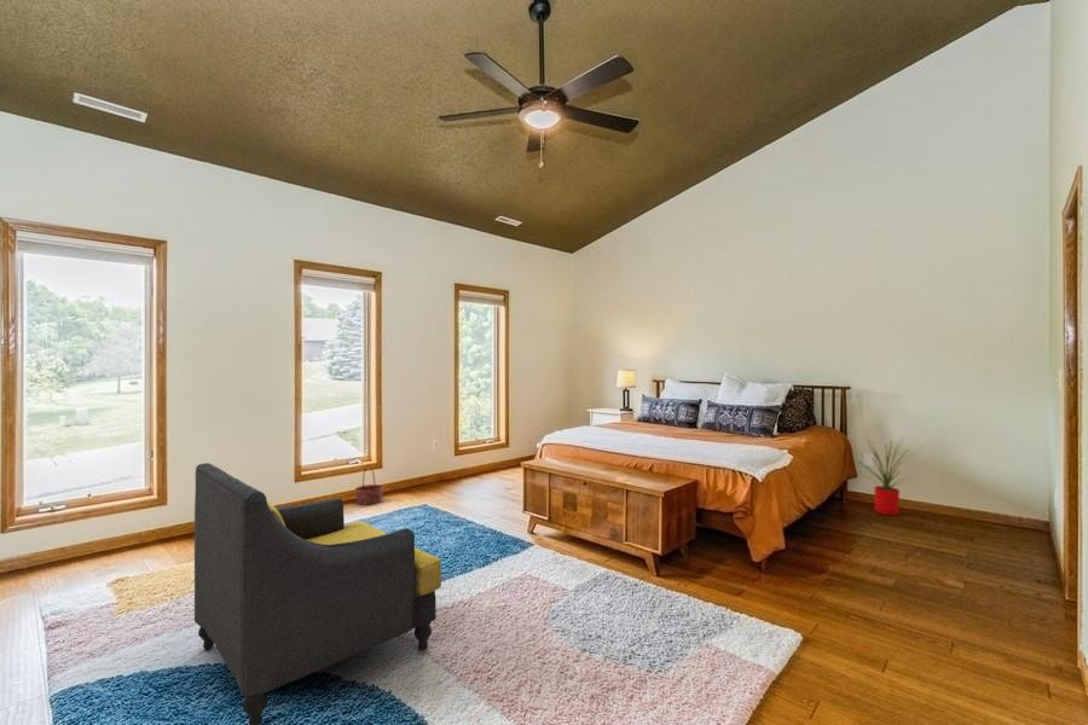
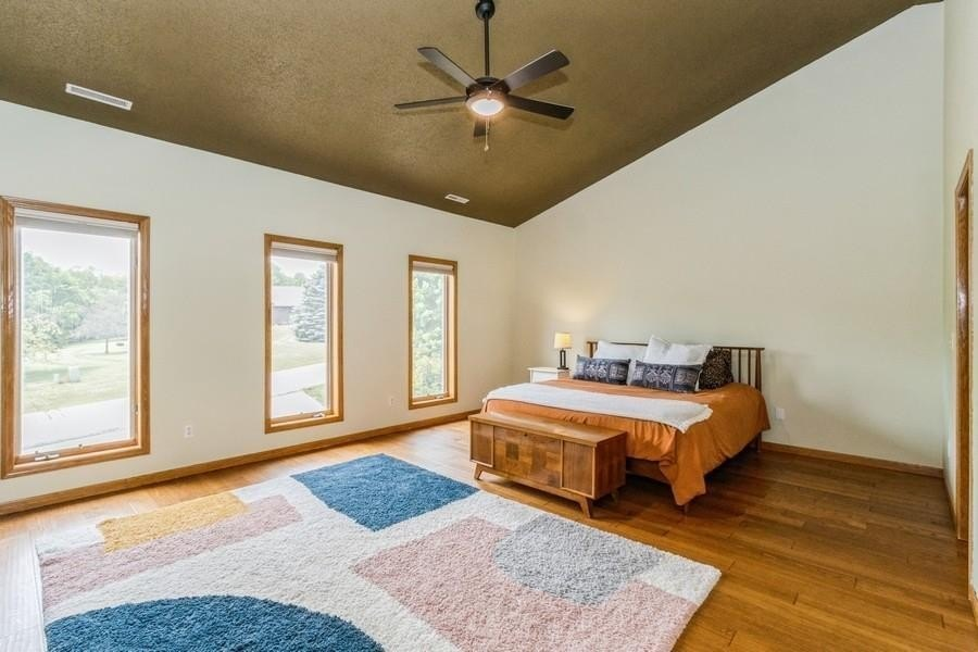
- house plant (886, 472)
- armchair (318, 553)
- basket (369, 485)
